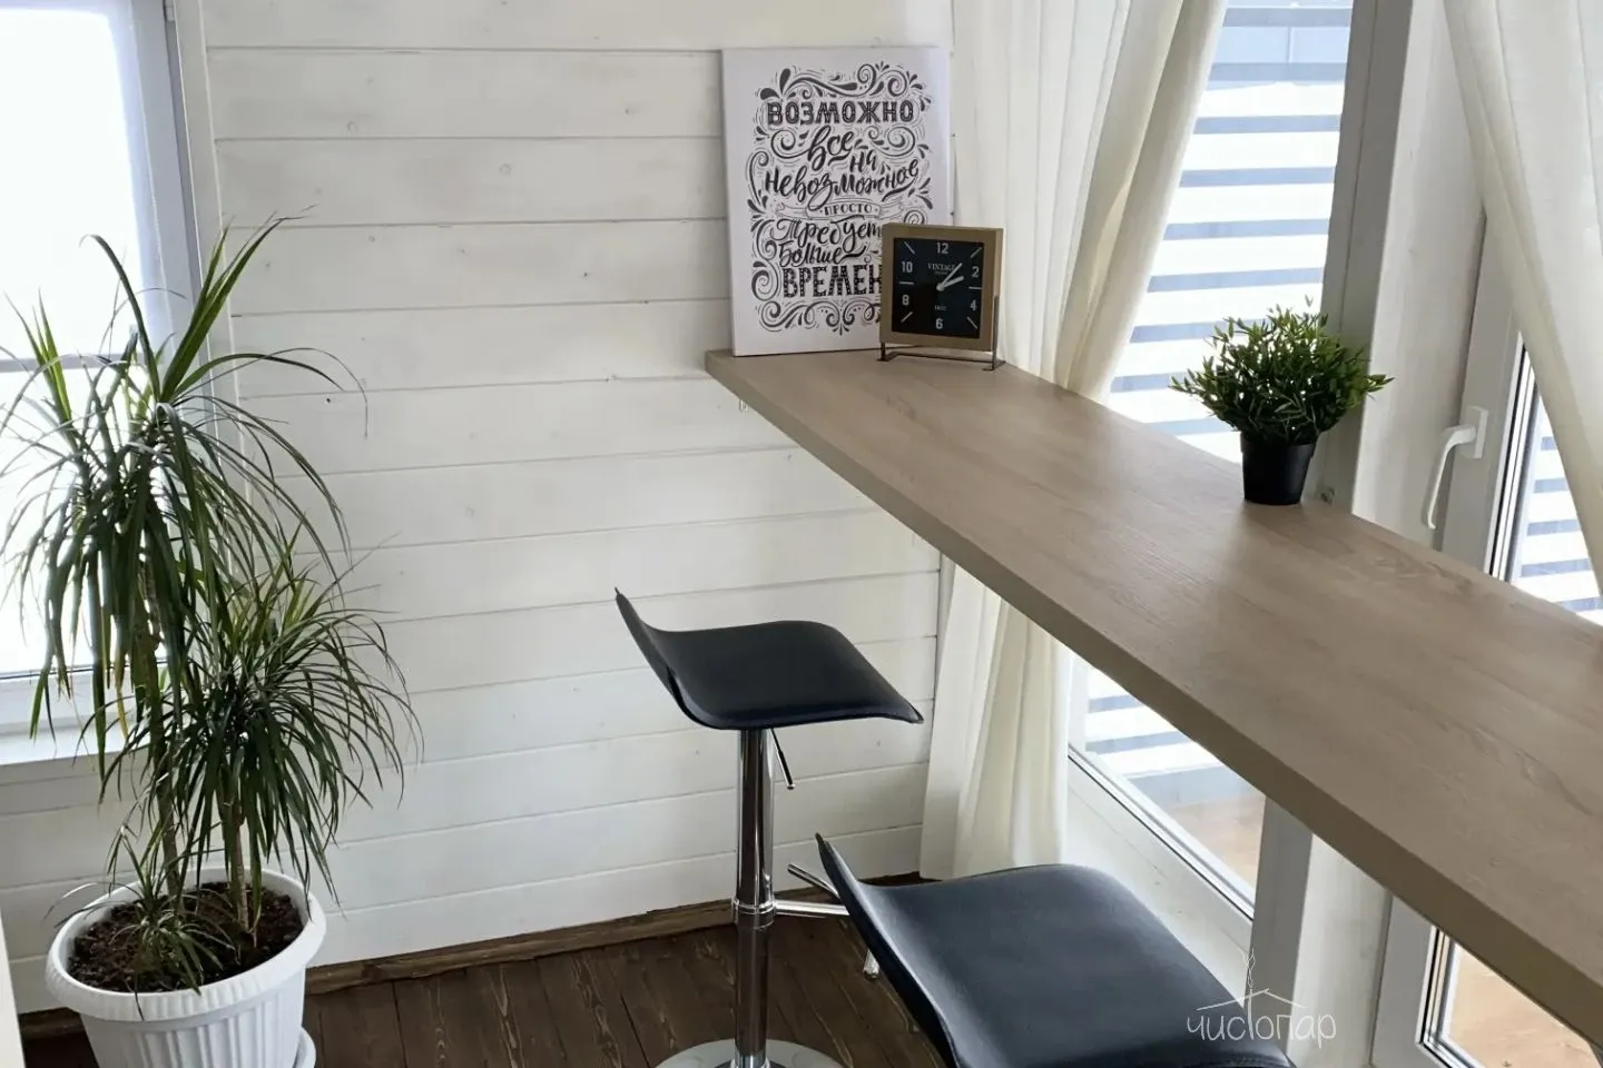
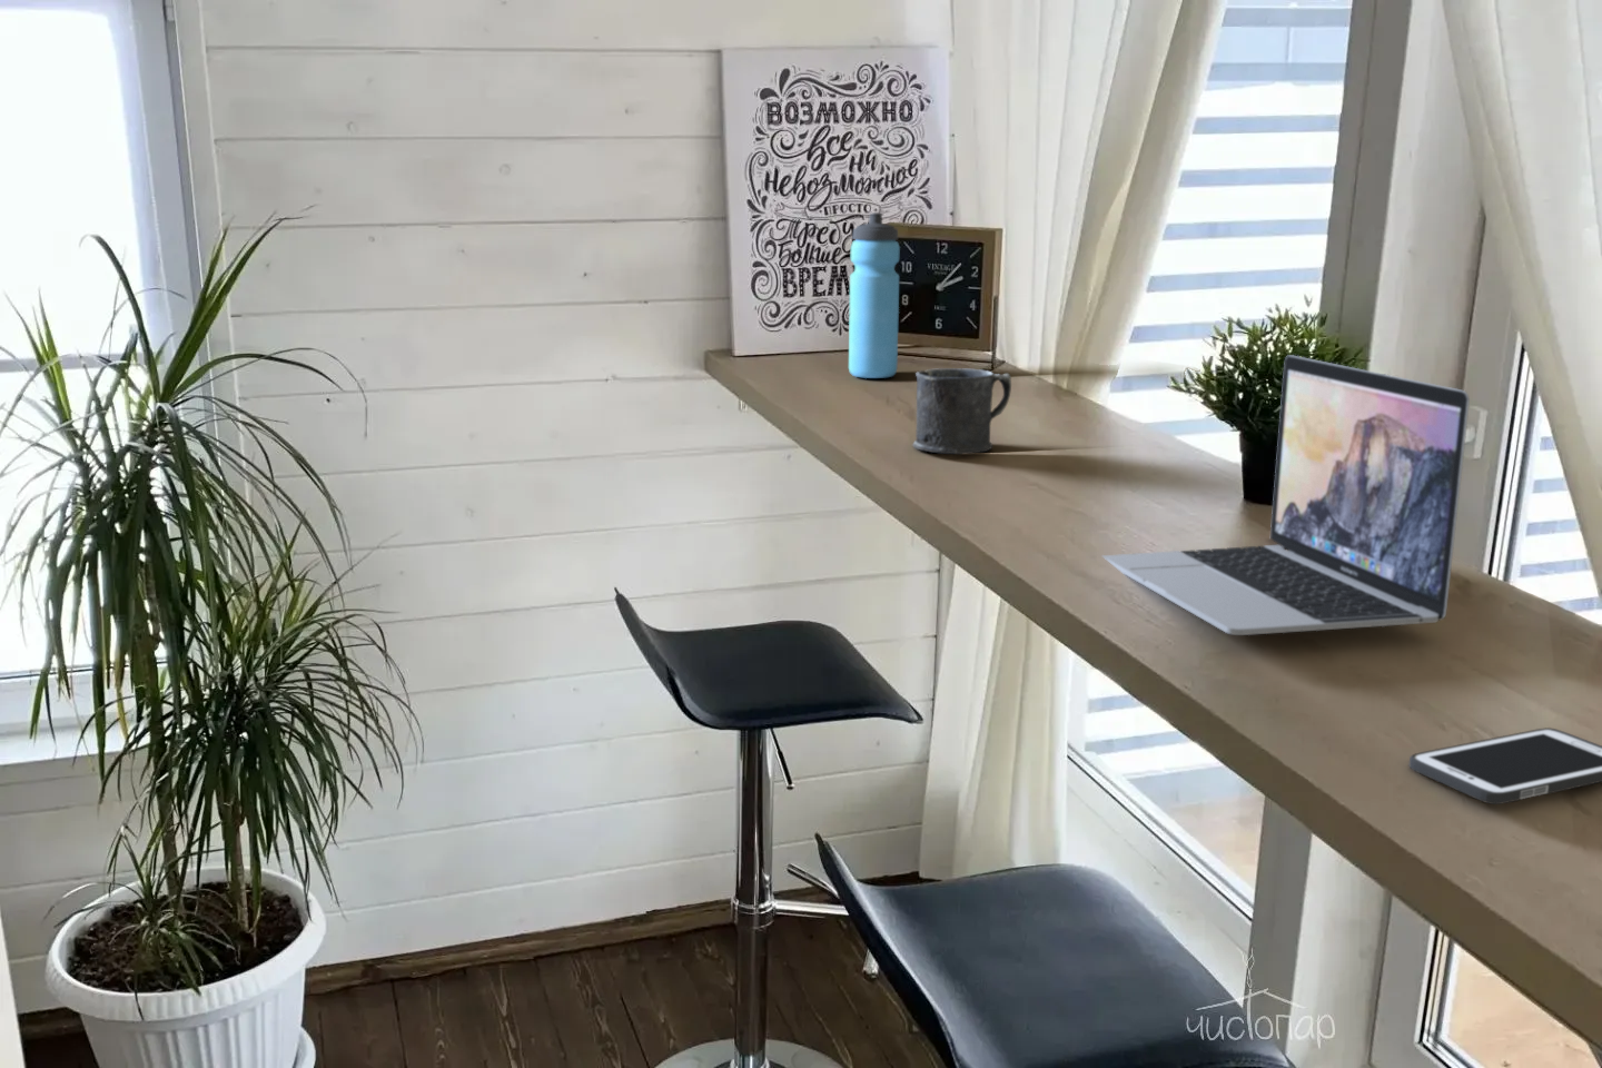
+ mug (962, 409)
+ laptop (1274, 488)
+ cell phone (1523, 764)
+ water bottle (874, 294)
